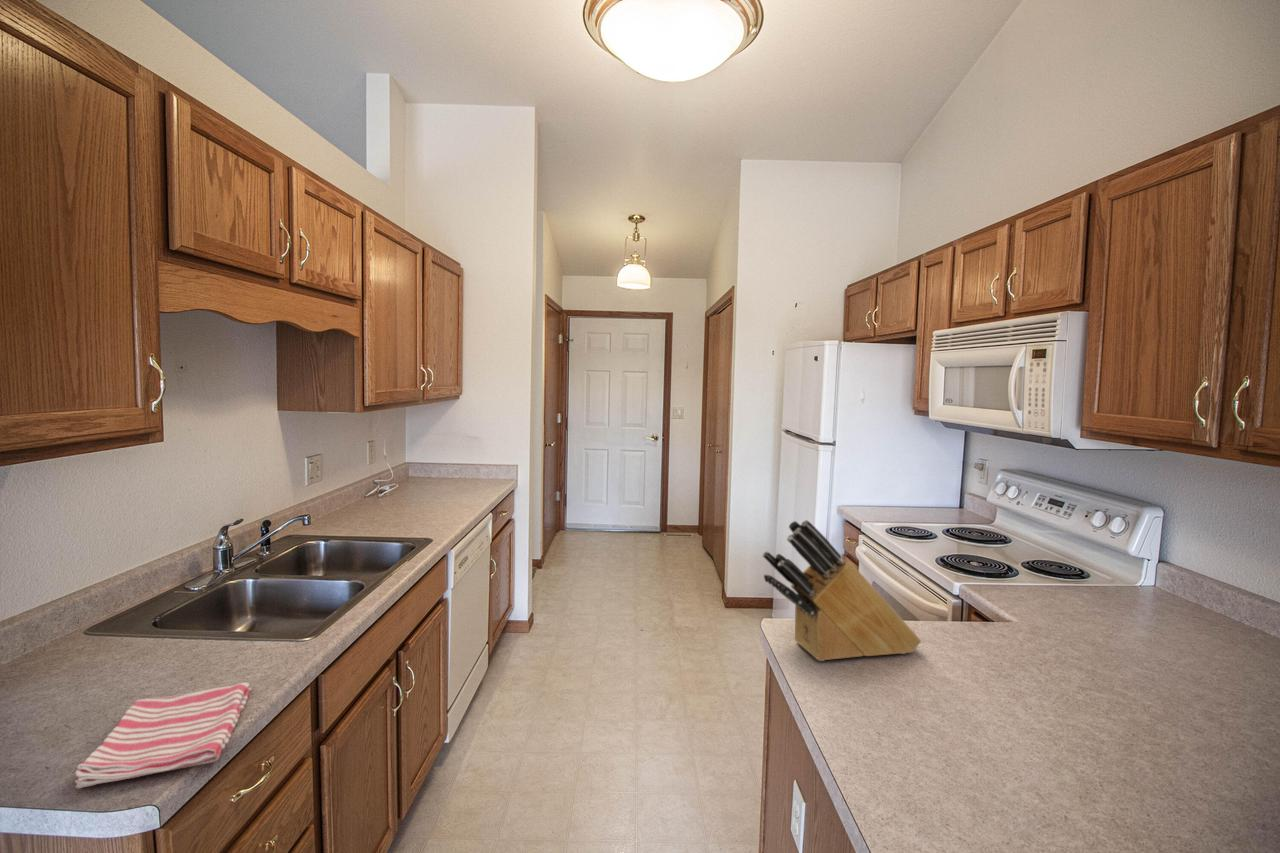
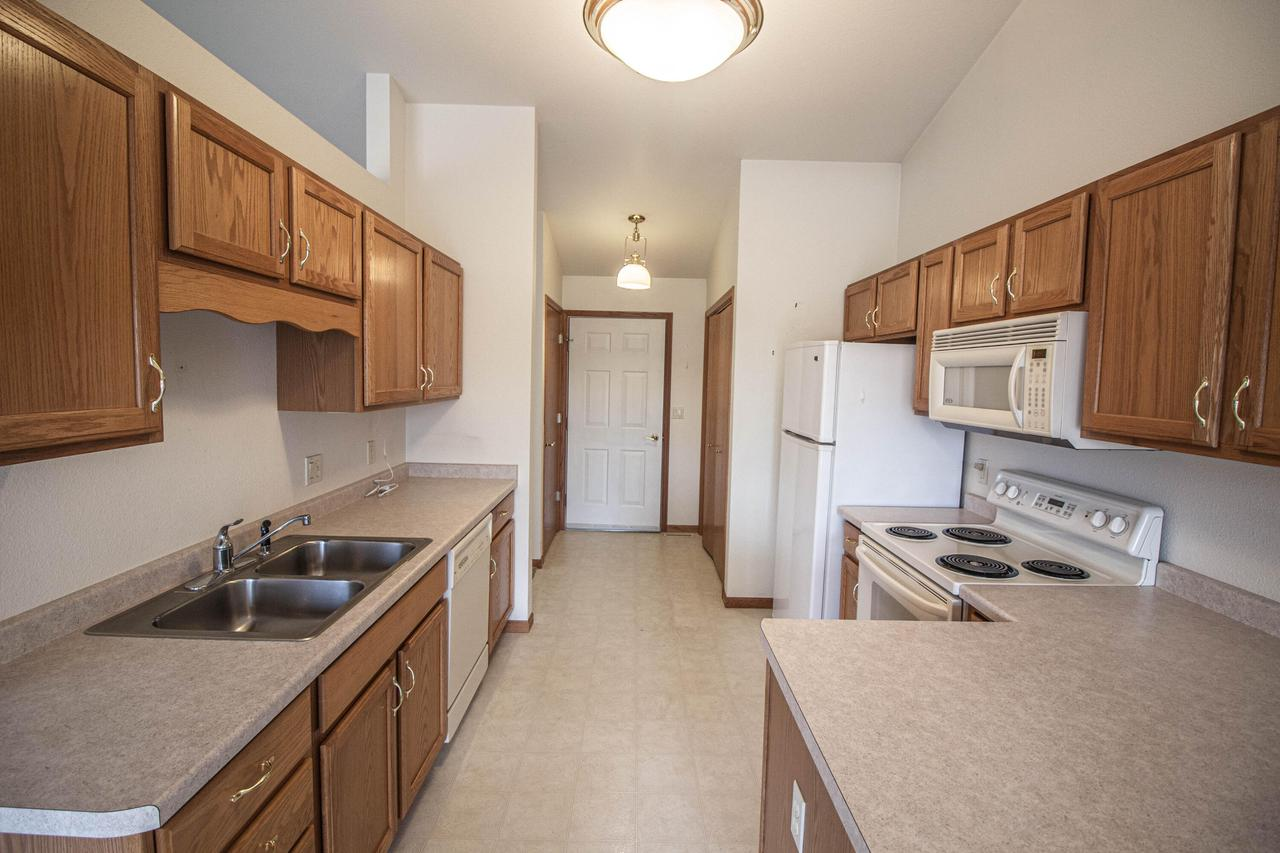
- dish towel (175, 724)
- knife block (840, 583)
